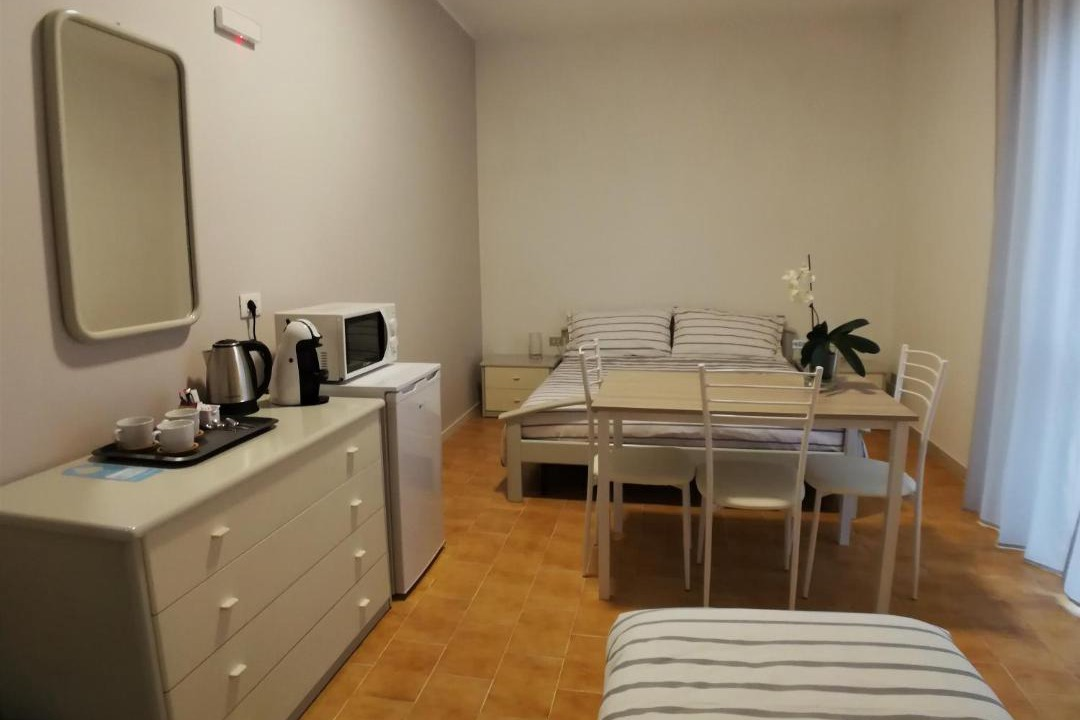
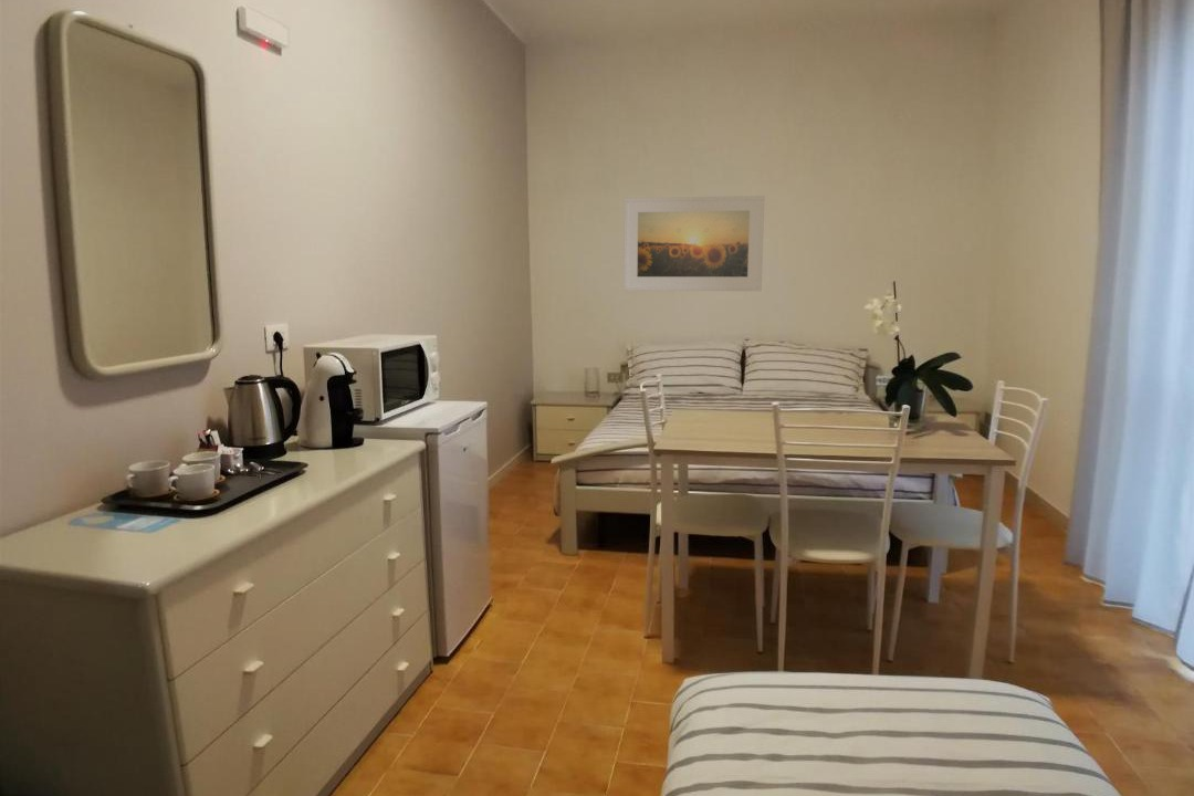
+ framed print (692, 244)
